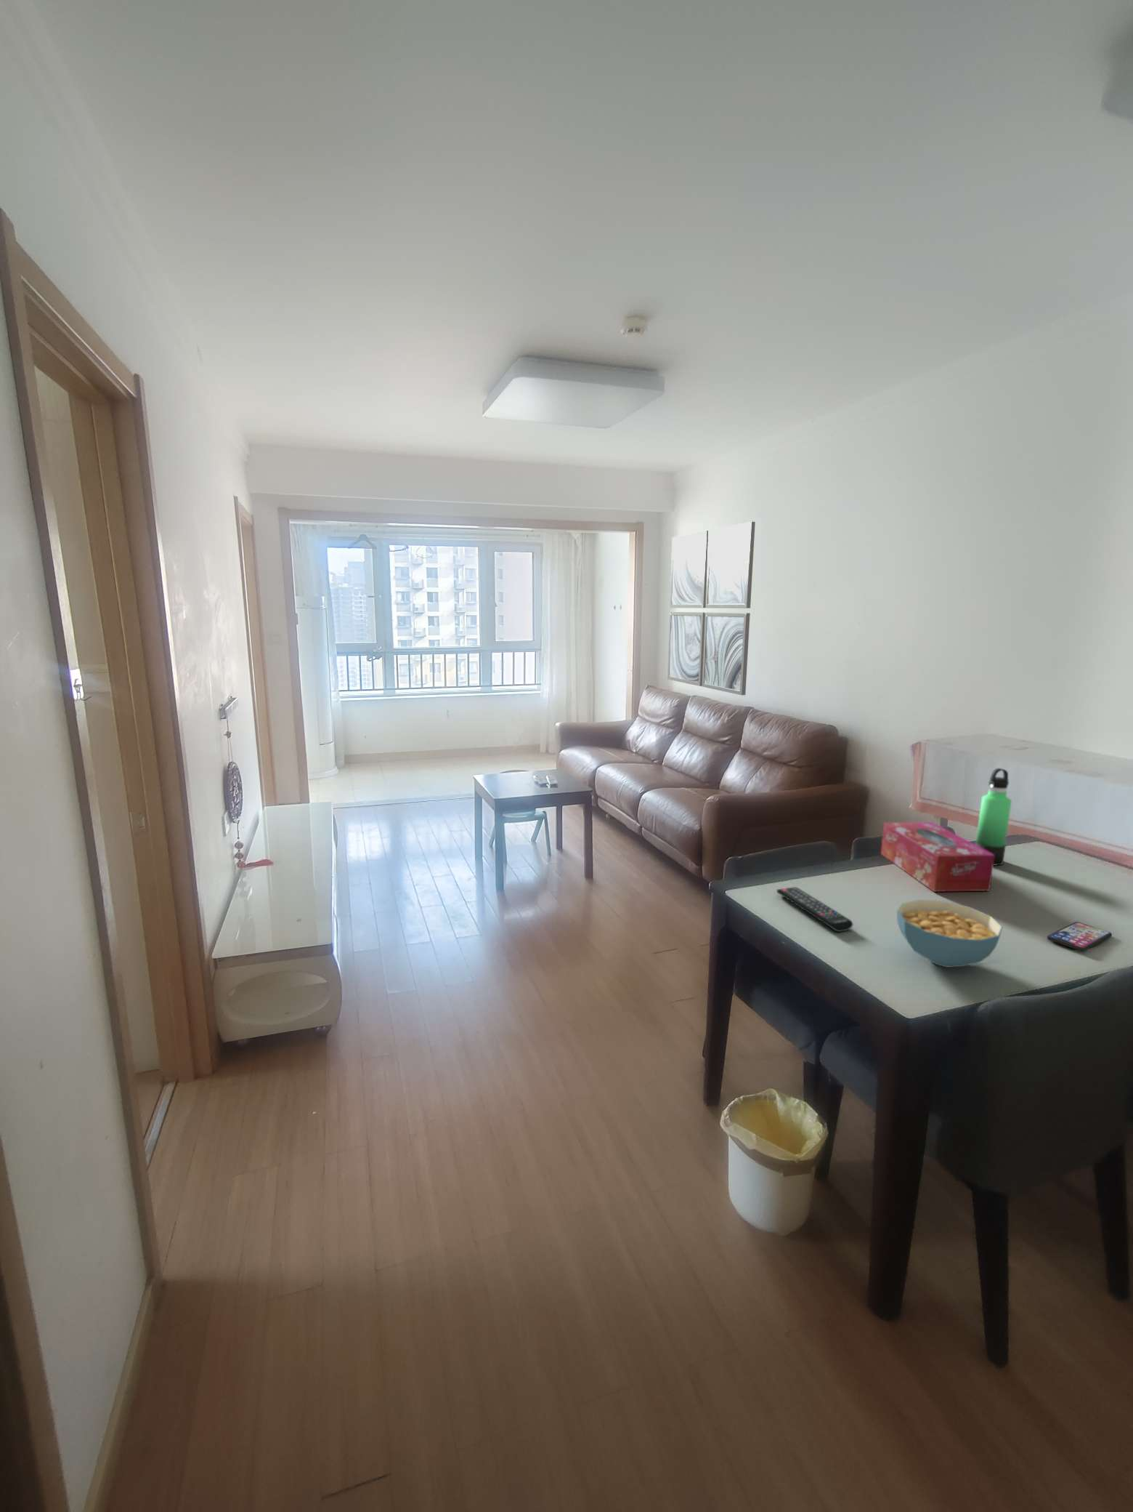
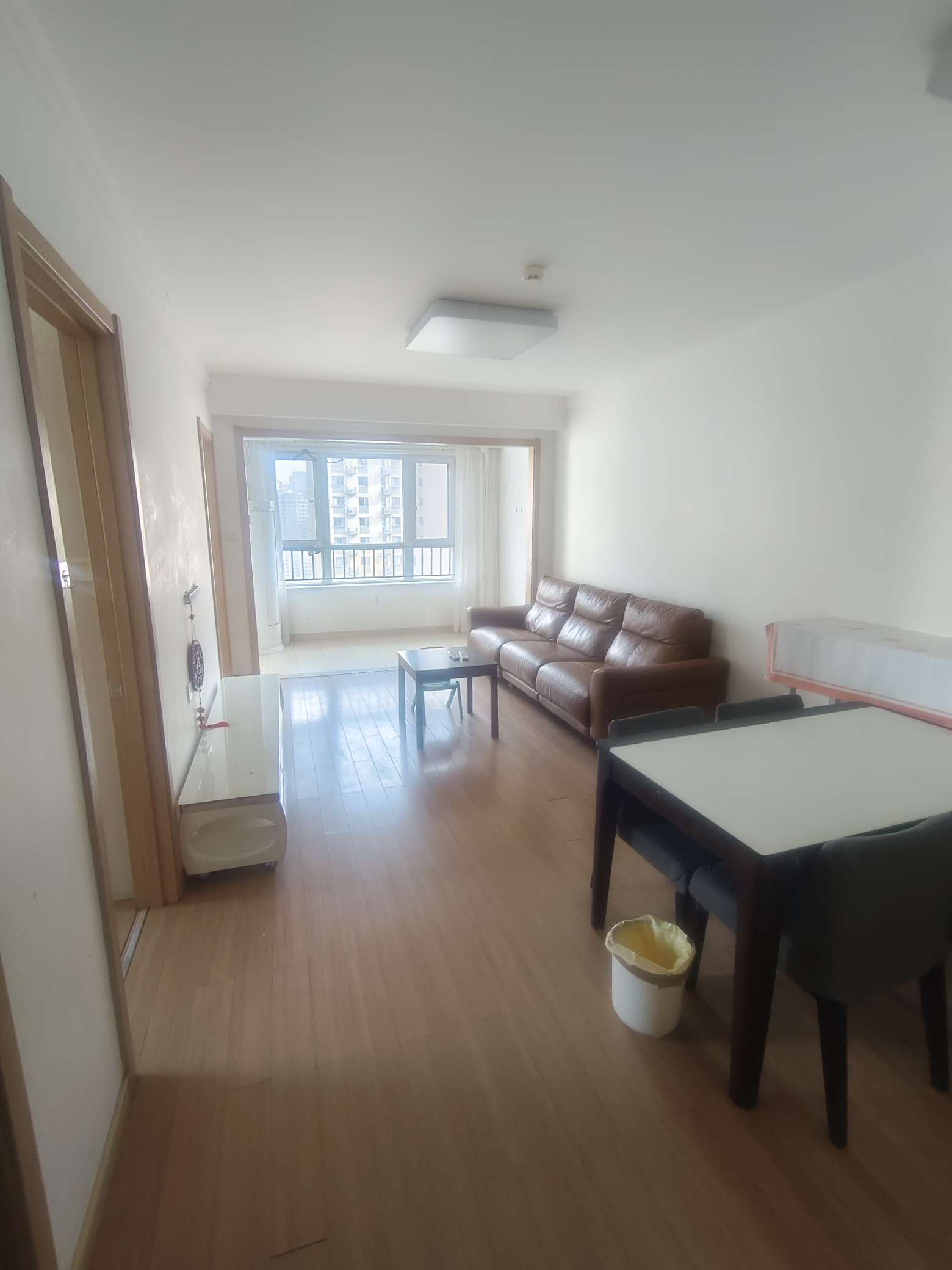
- cereal bowl (946, 939)
- smartphone (1079, 936)
- tissue box (933, 854)
- thermos bottle (994, 814)
- remote control (812, 907)
- wall art (706, 612)
